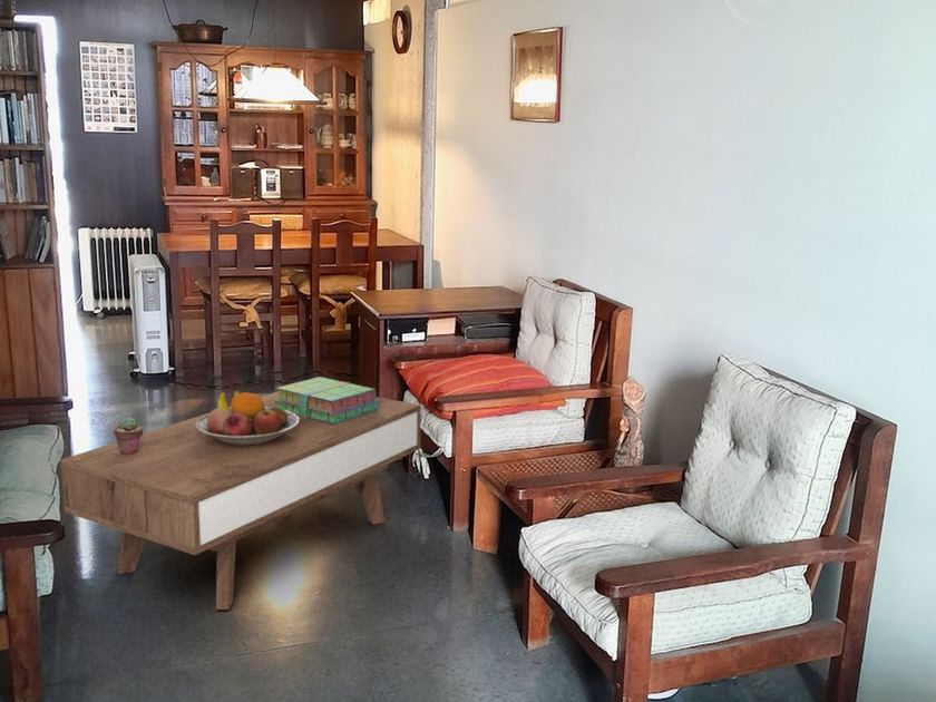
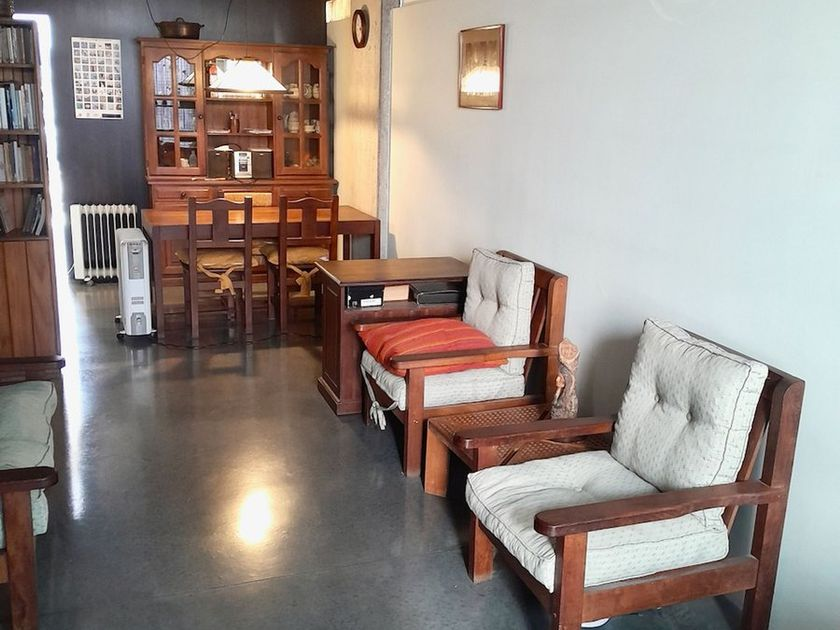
- stack of books (325, 398)
- coffee table (256, 487)
- fruit bowl (247, 417)
- potted succulent (128, 433)
